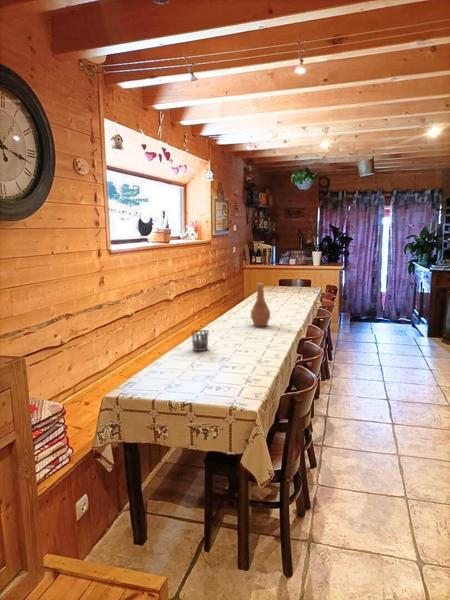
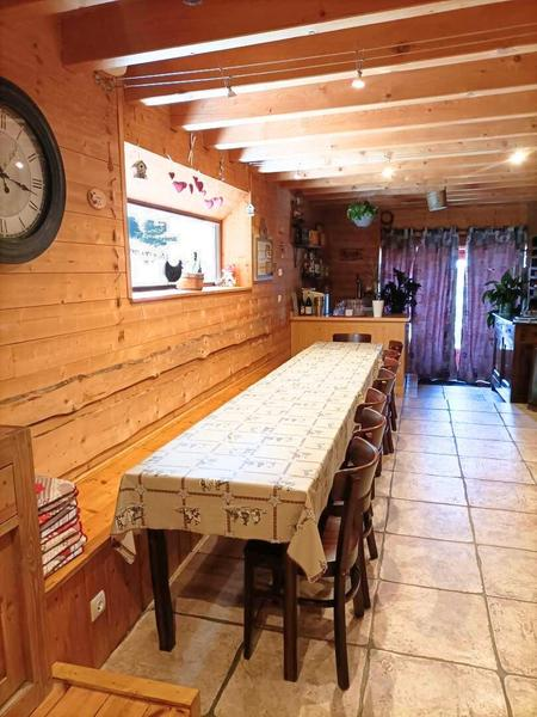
- cup (200, 340)
- vase (260, 304)
